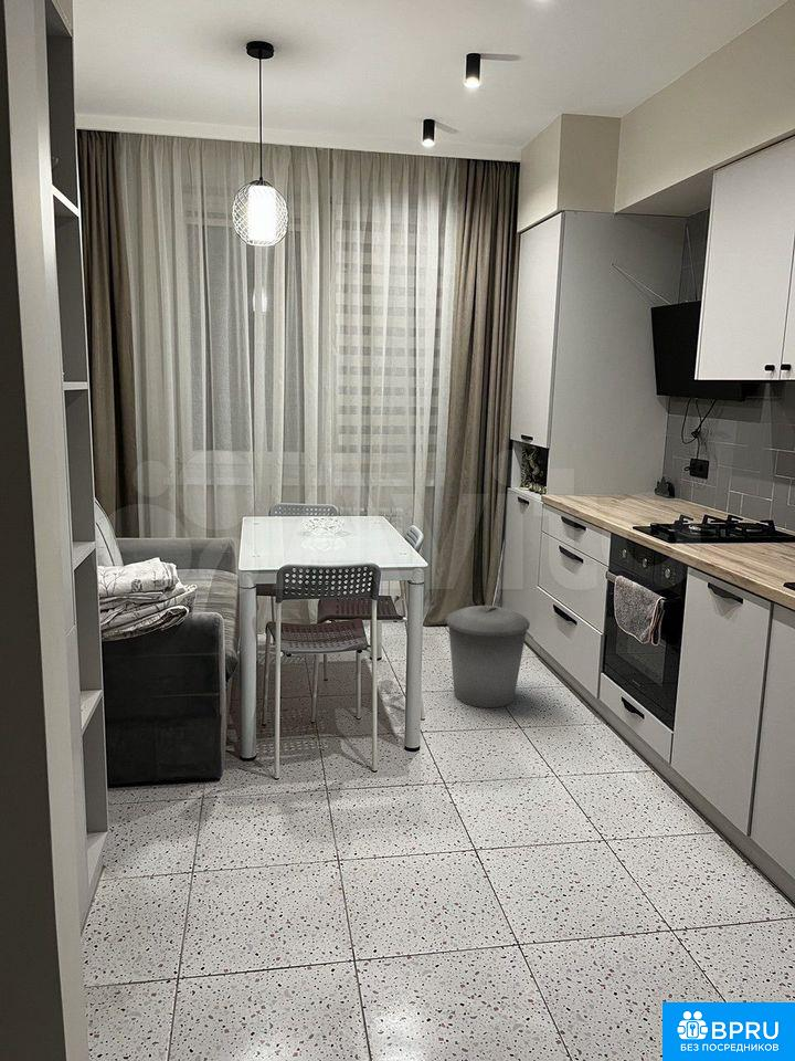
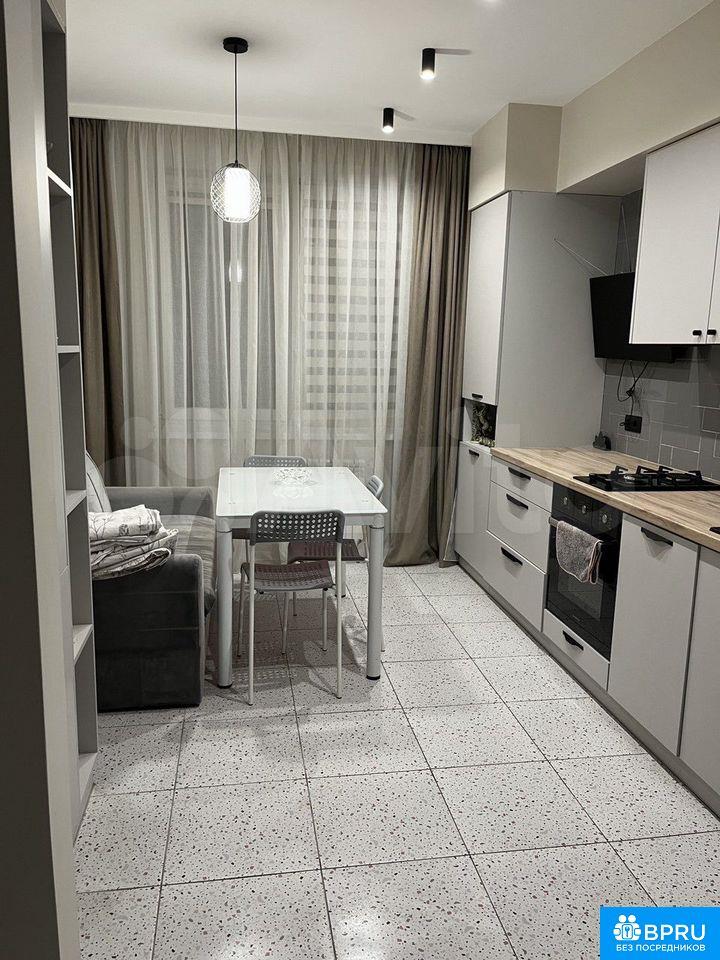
- trash can (486, 651)
